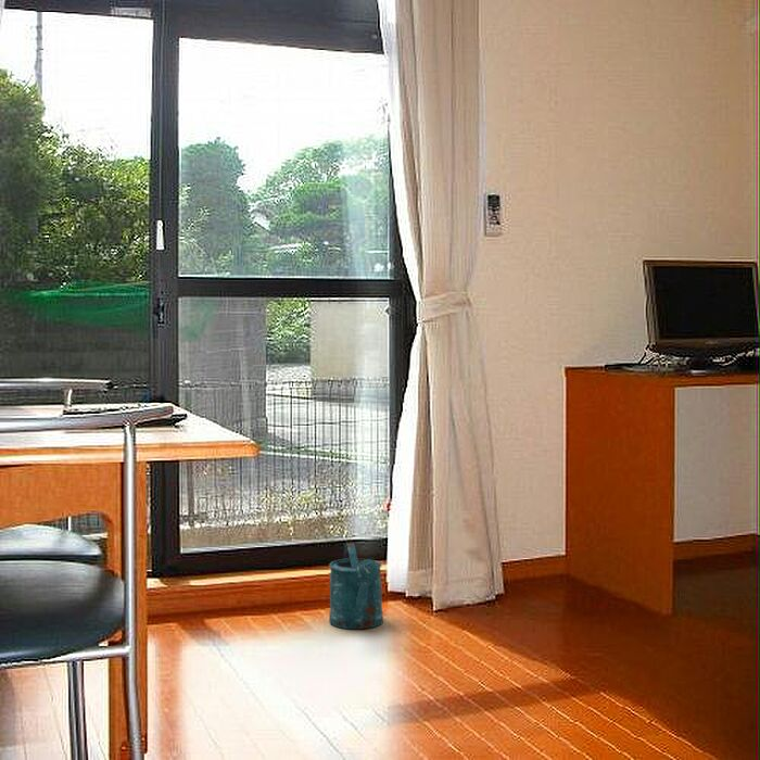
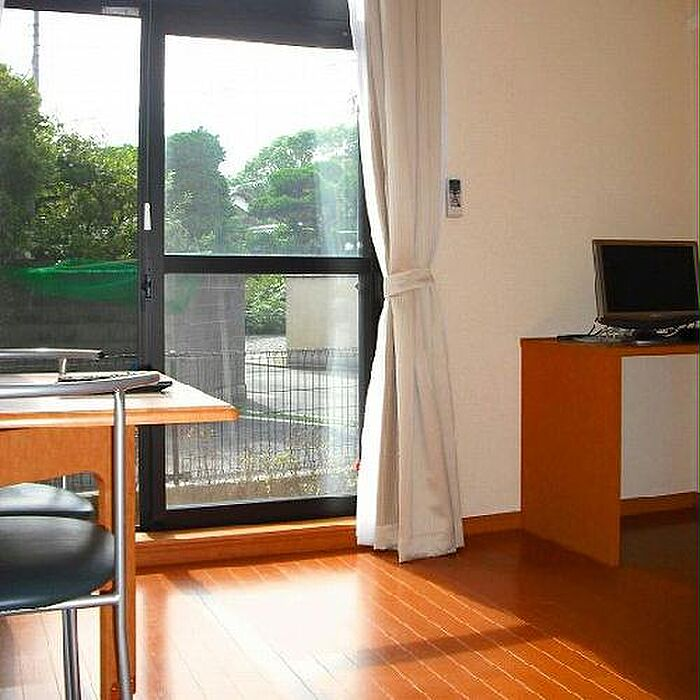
- watering can (358, 587)
